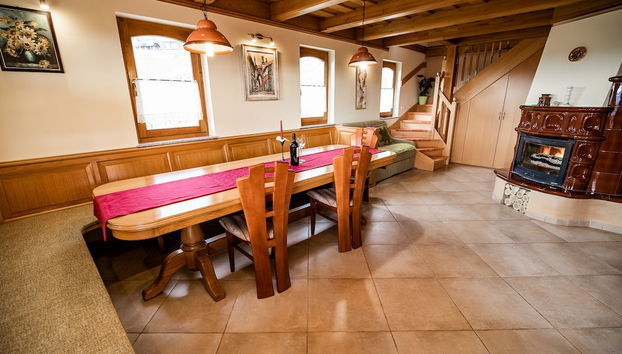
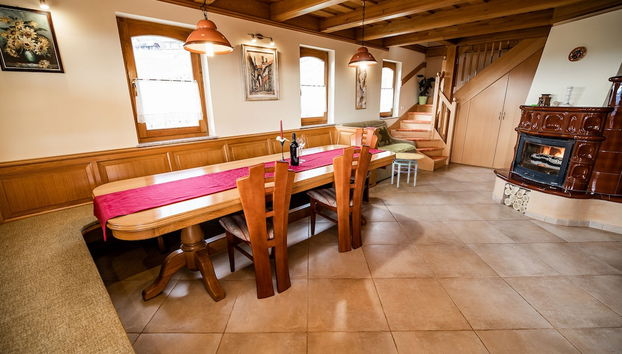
+ side table (403, 171)
